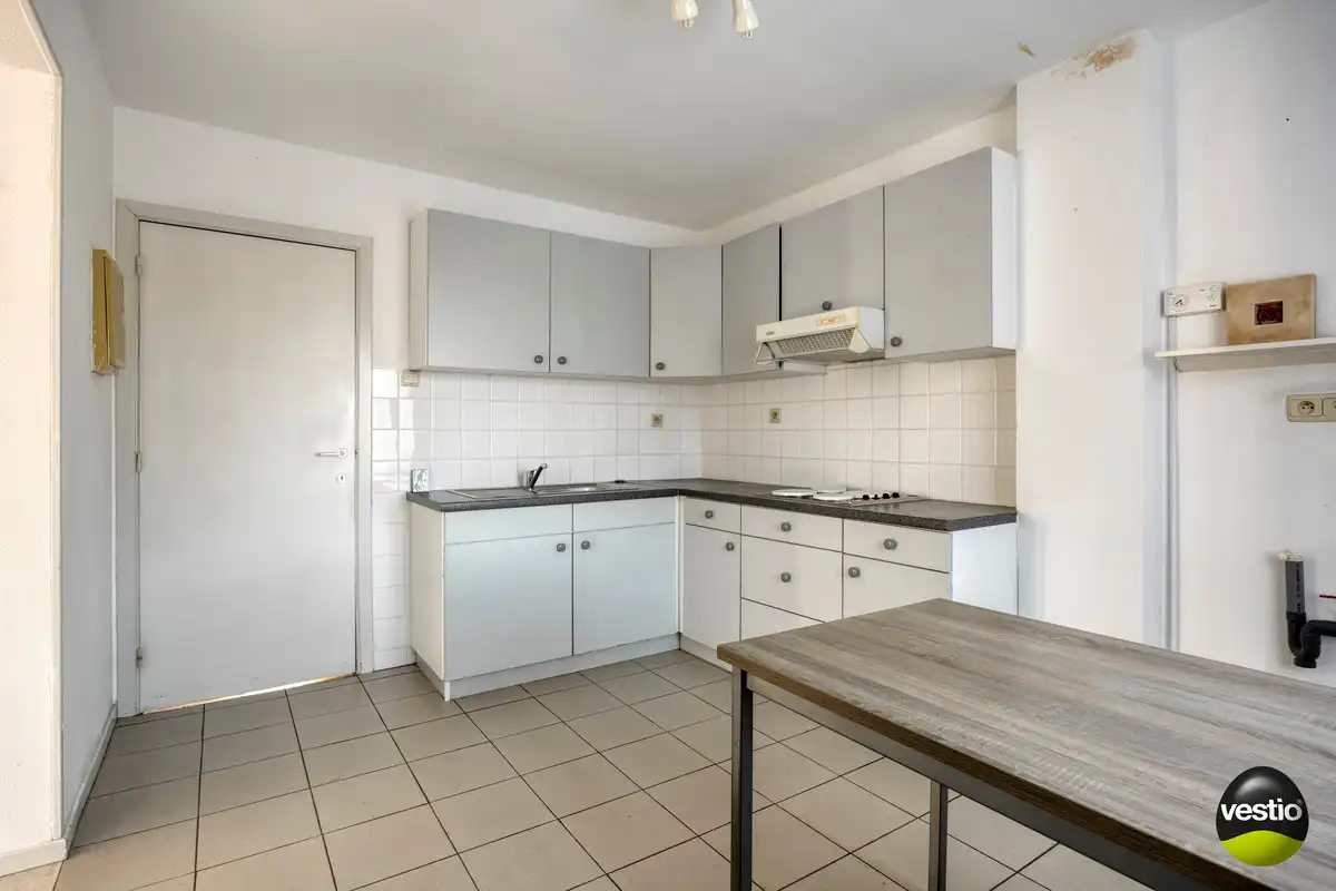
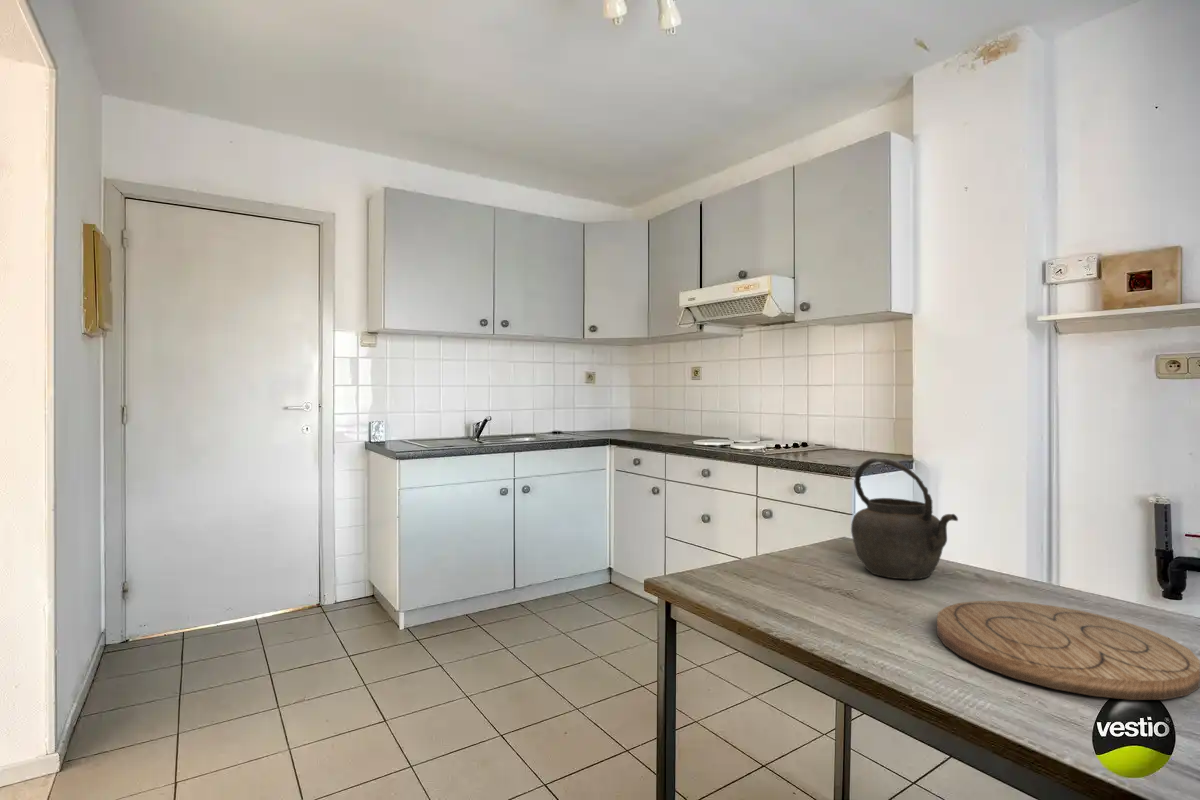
+ cutting board (1055, 642)
+ kettle (903, 516)
